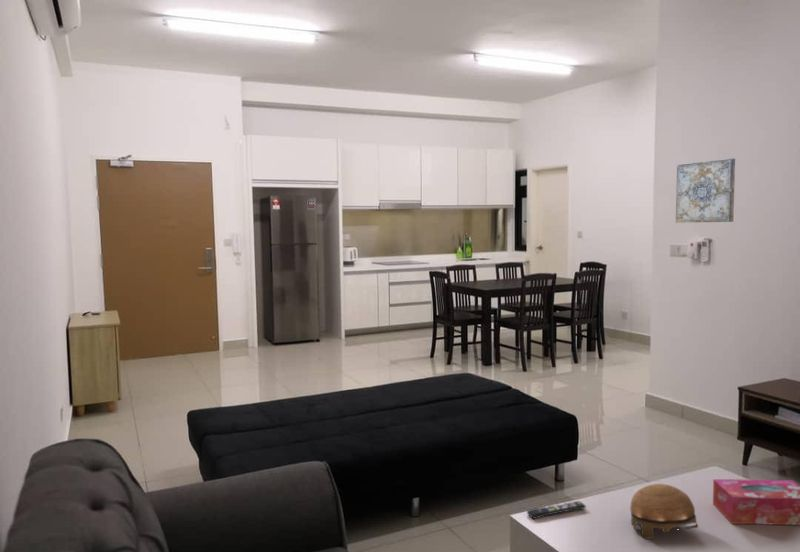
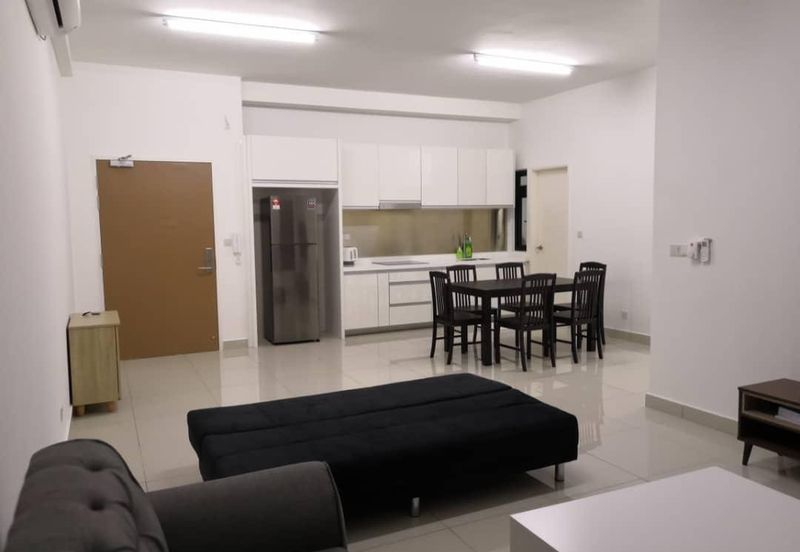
- remote control (556, 509)
- tissue box (762, 501)
- wall art (704, 192)
- decorative bowl (662, 508)
